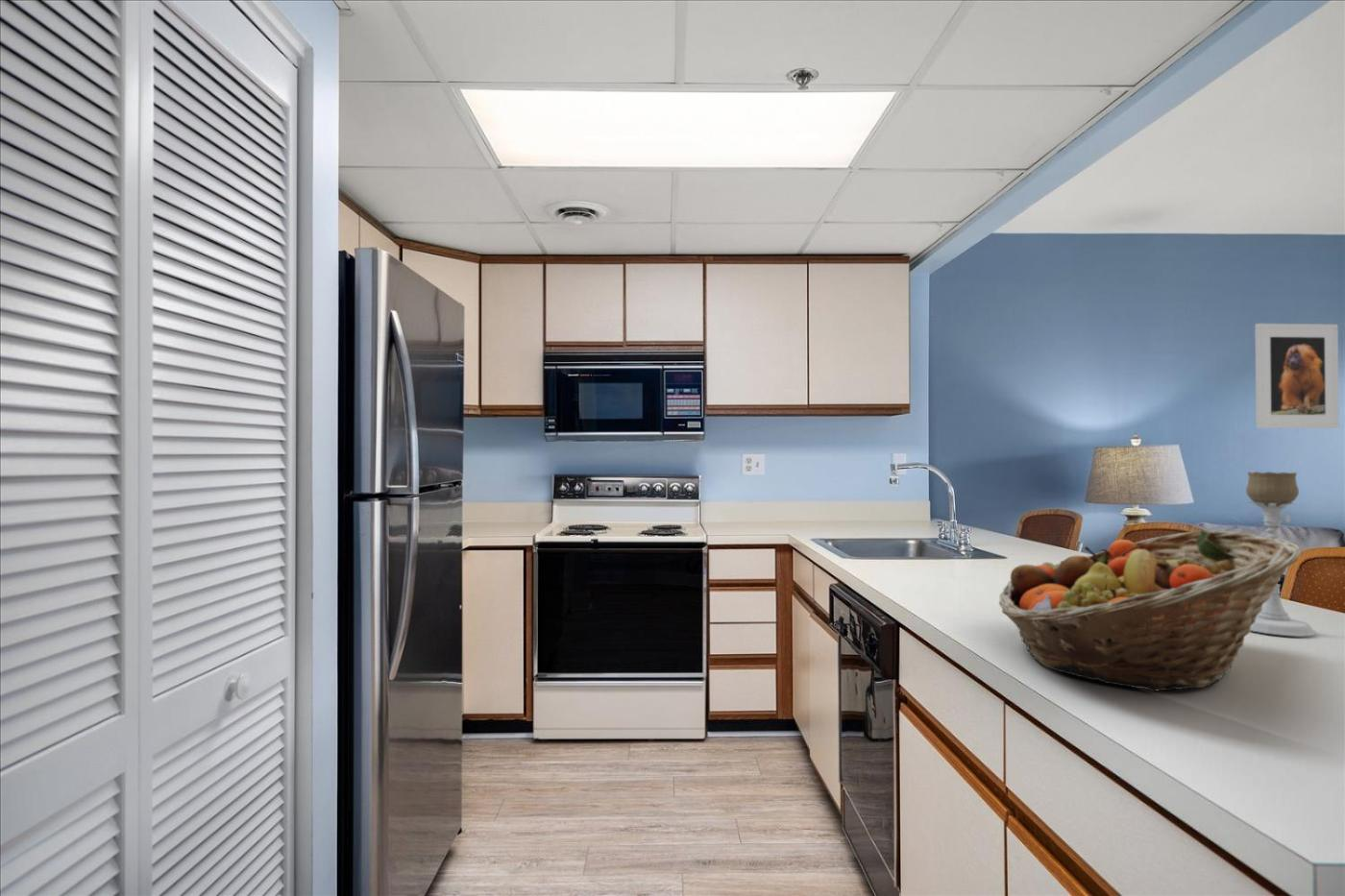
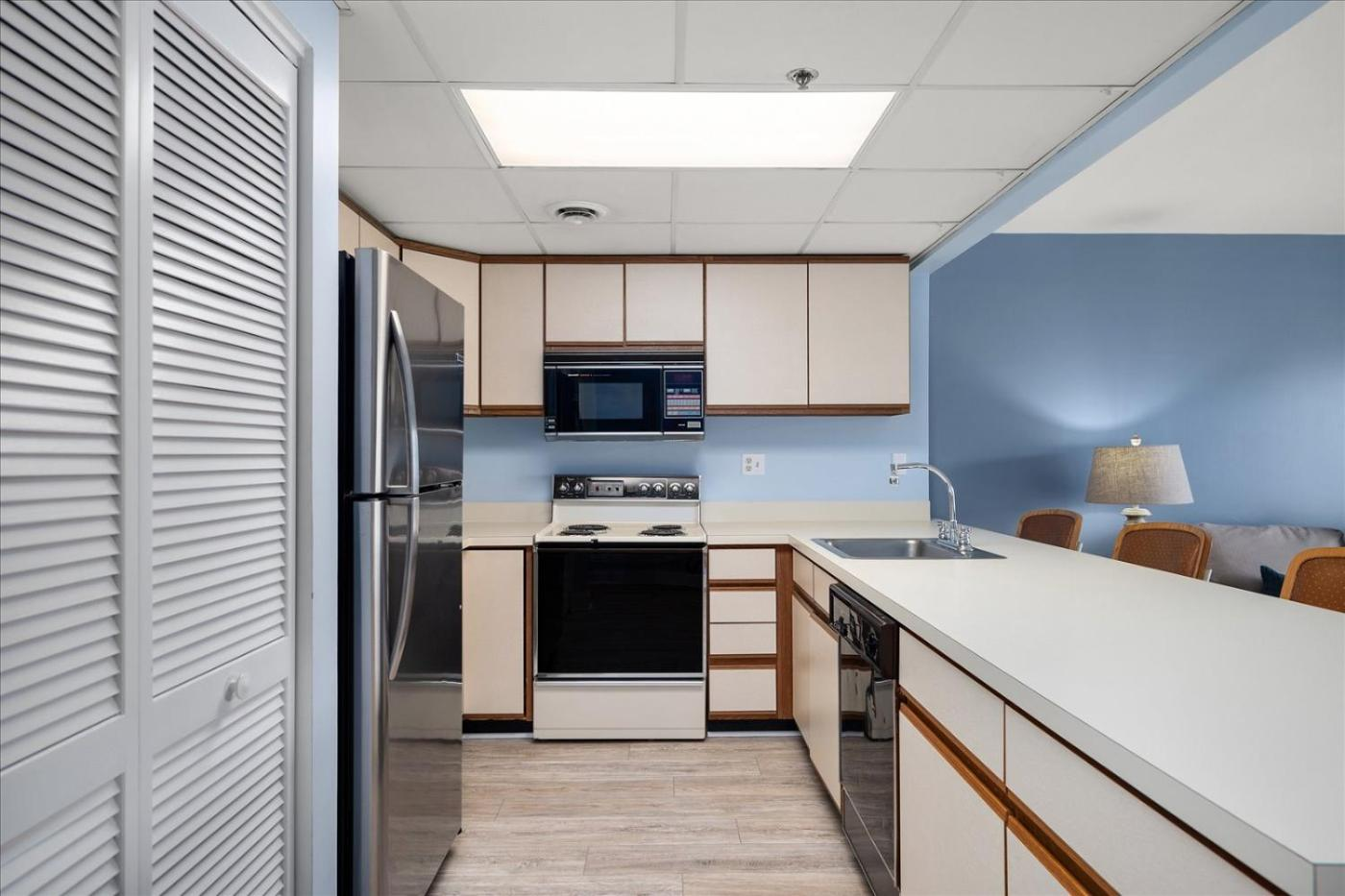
- fruit basket (1132, 595)
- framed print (1297, 375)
- candle holder (1277, 539)
